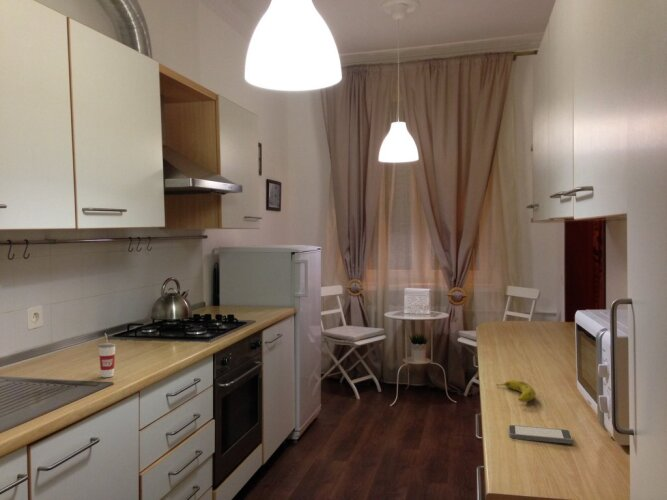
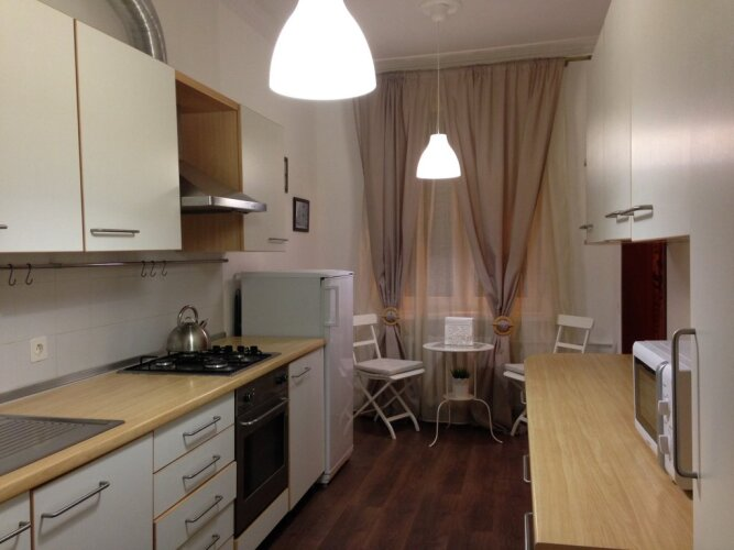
- fruit (517, 390)
- cup (107, 354)
- smartphone (539, 433)
